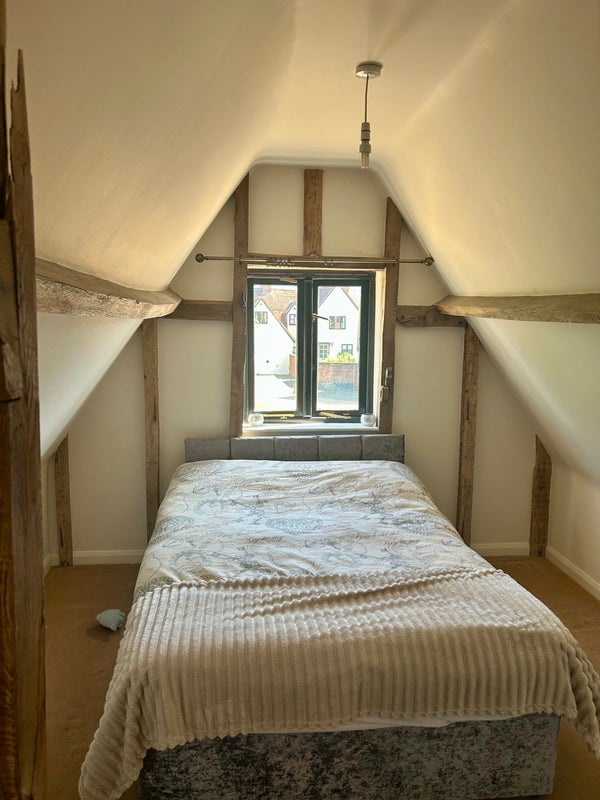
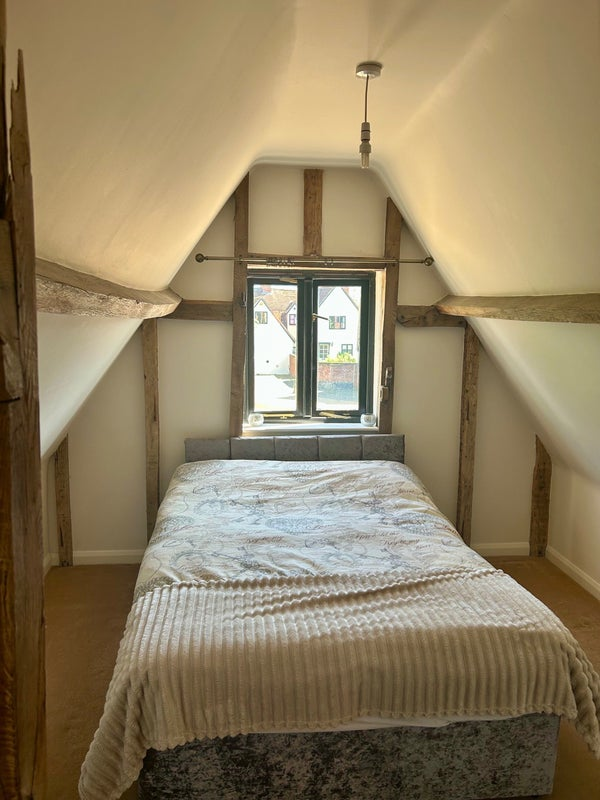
- plush toy (110, 619)
